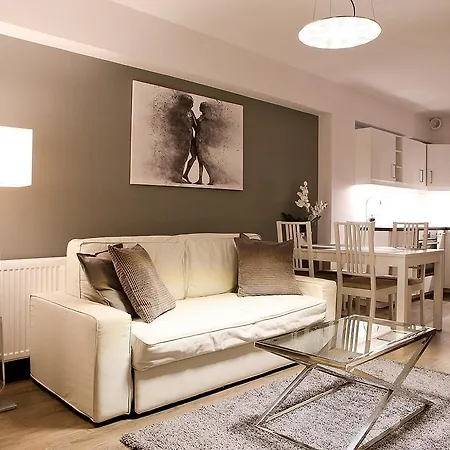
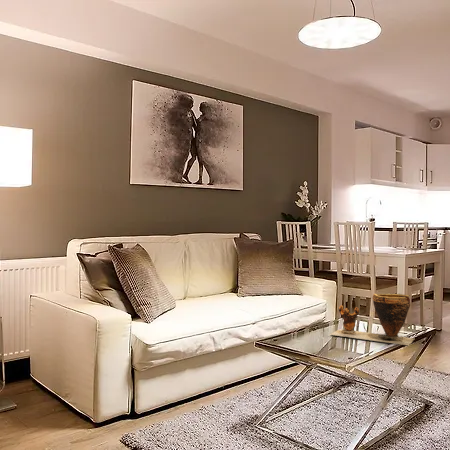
+ clay pot (376, 312)
